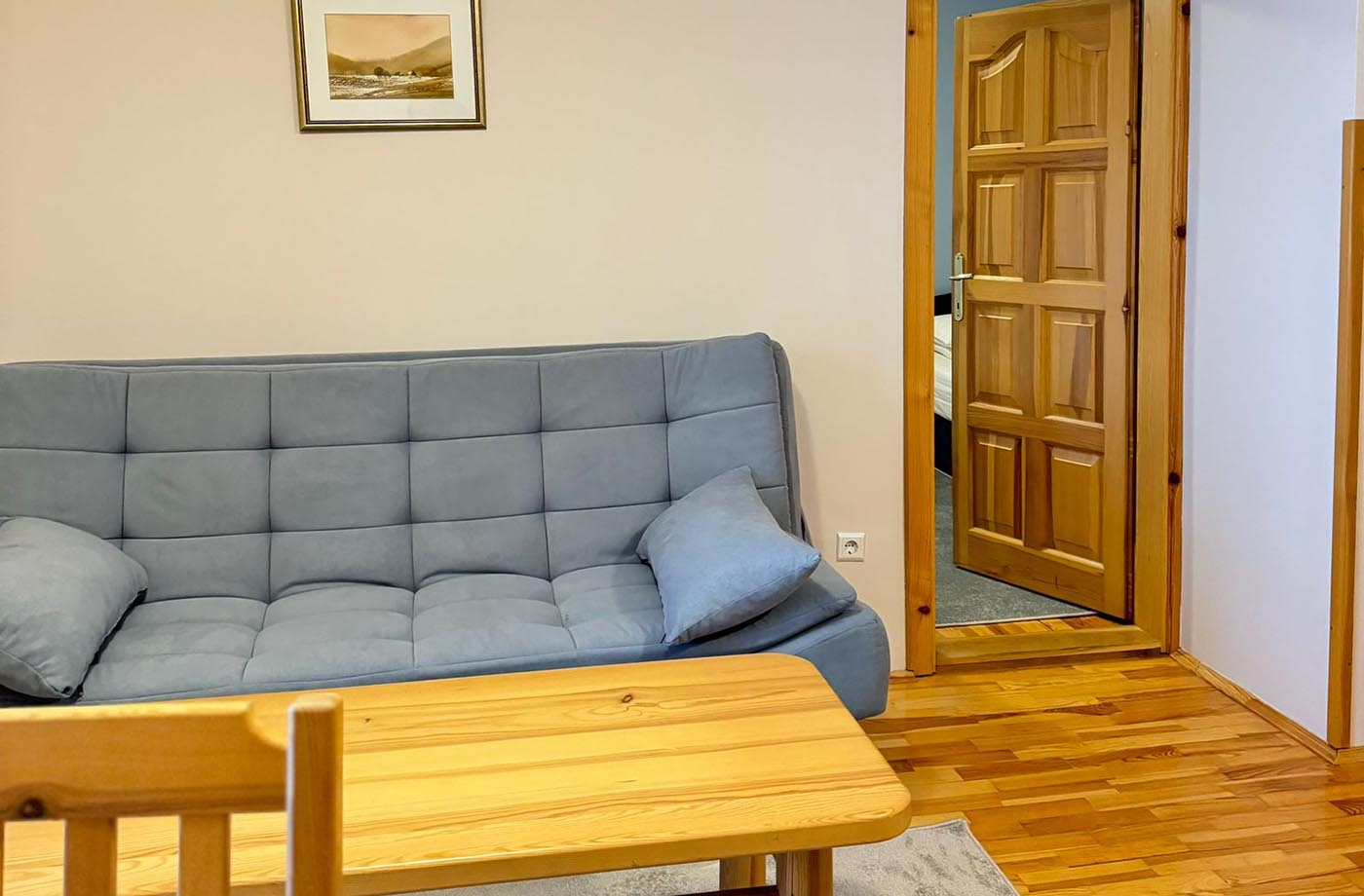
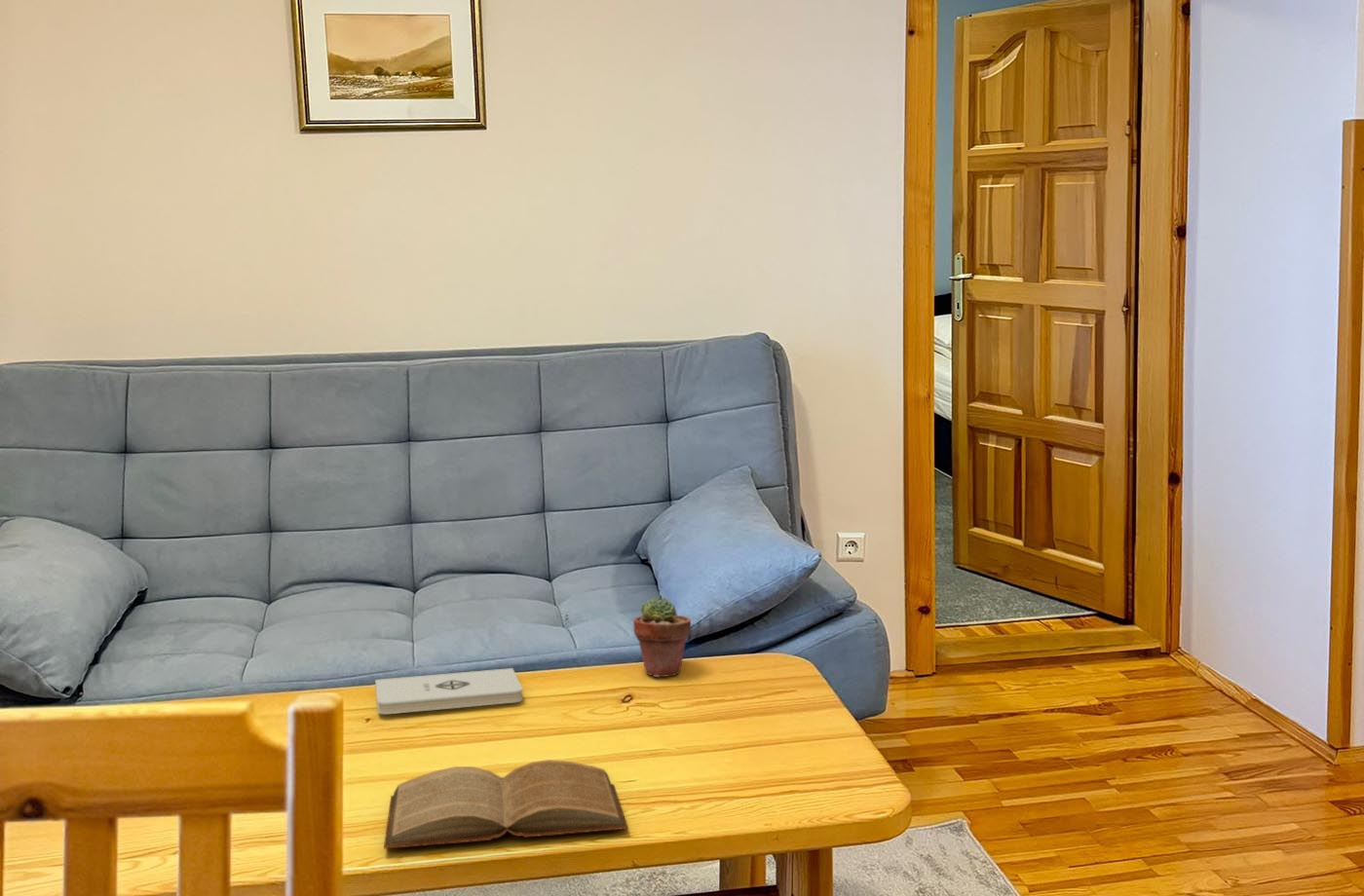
+ notepad (448, 691)
+ potted succulent (662, 634)
+ book (505, 798)
